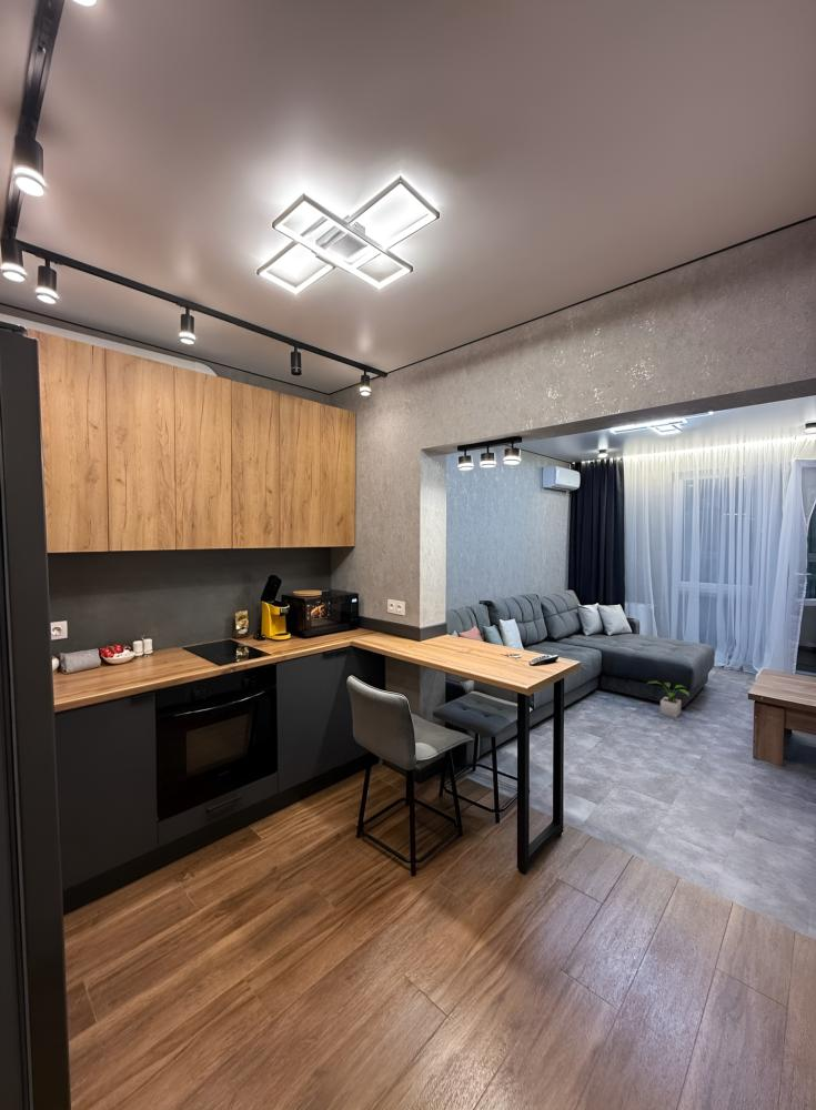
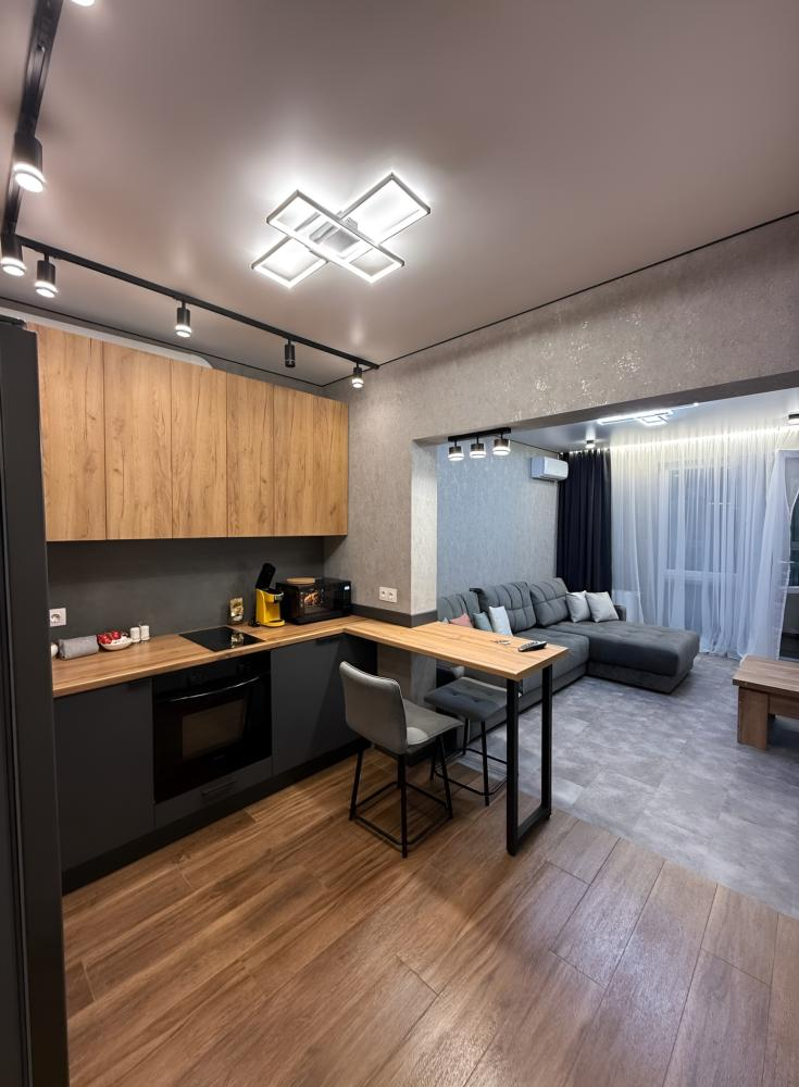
- potted plant (668, 697)
